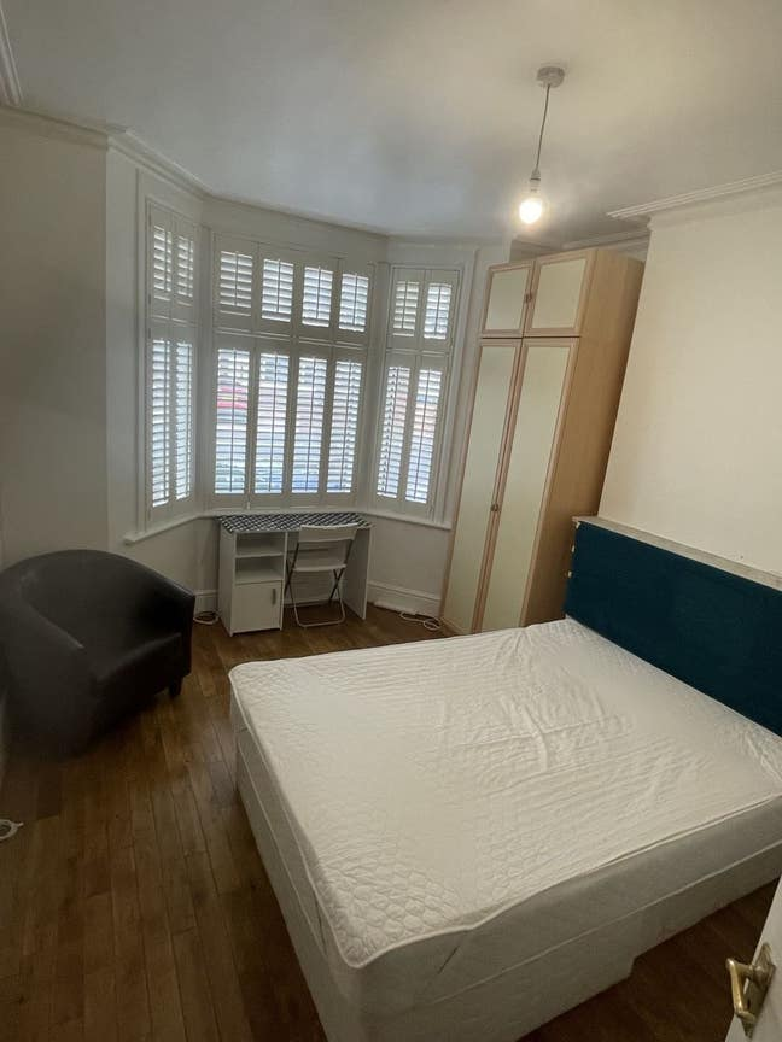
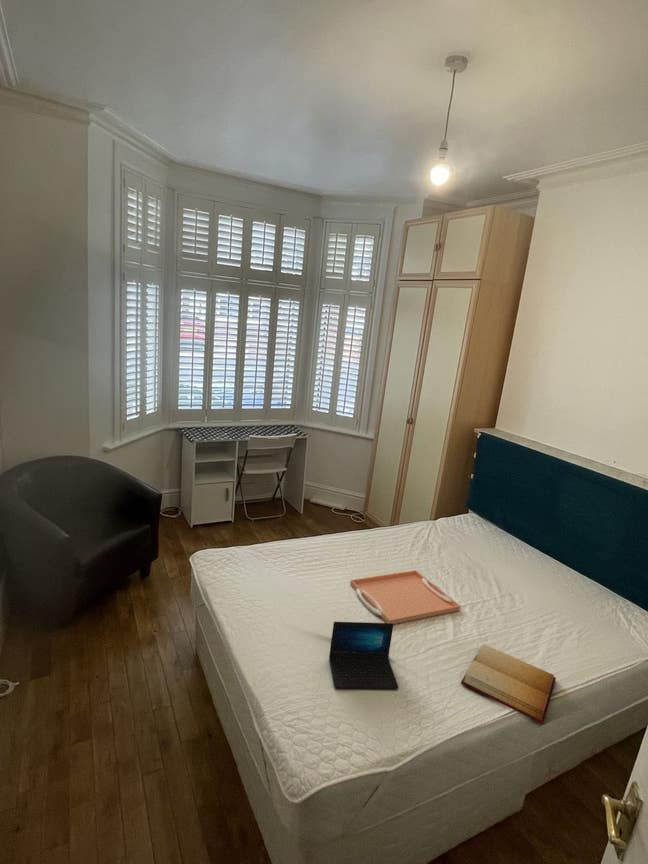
+ laptop (365, 654)
+ serving tray (403, 594)
+ bible (510, 677)
